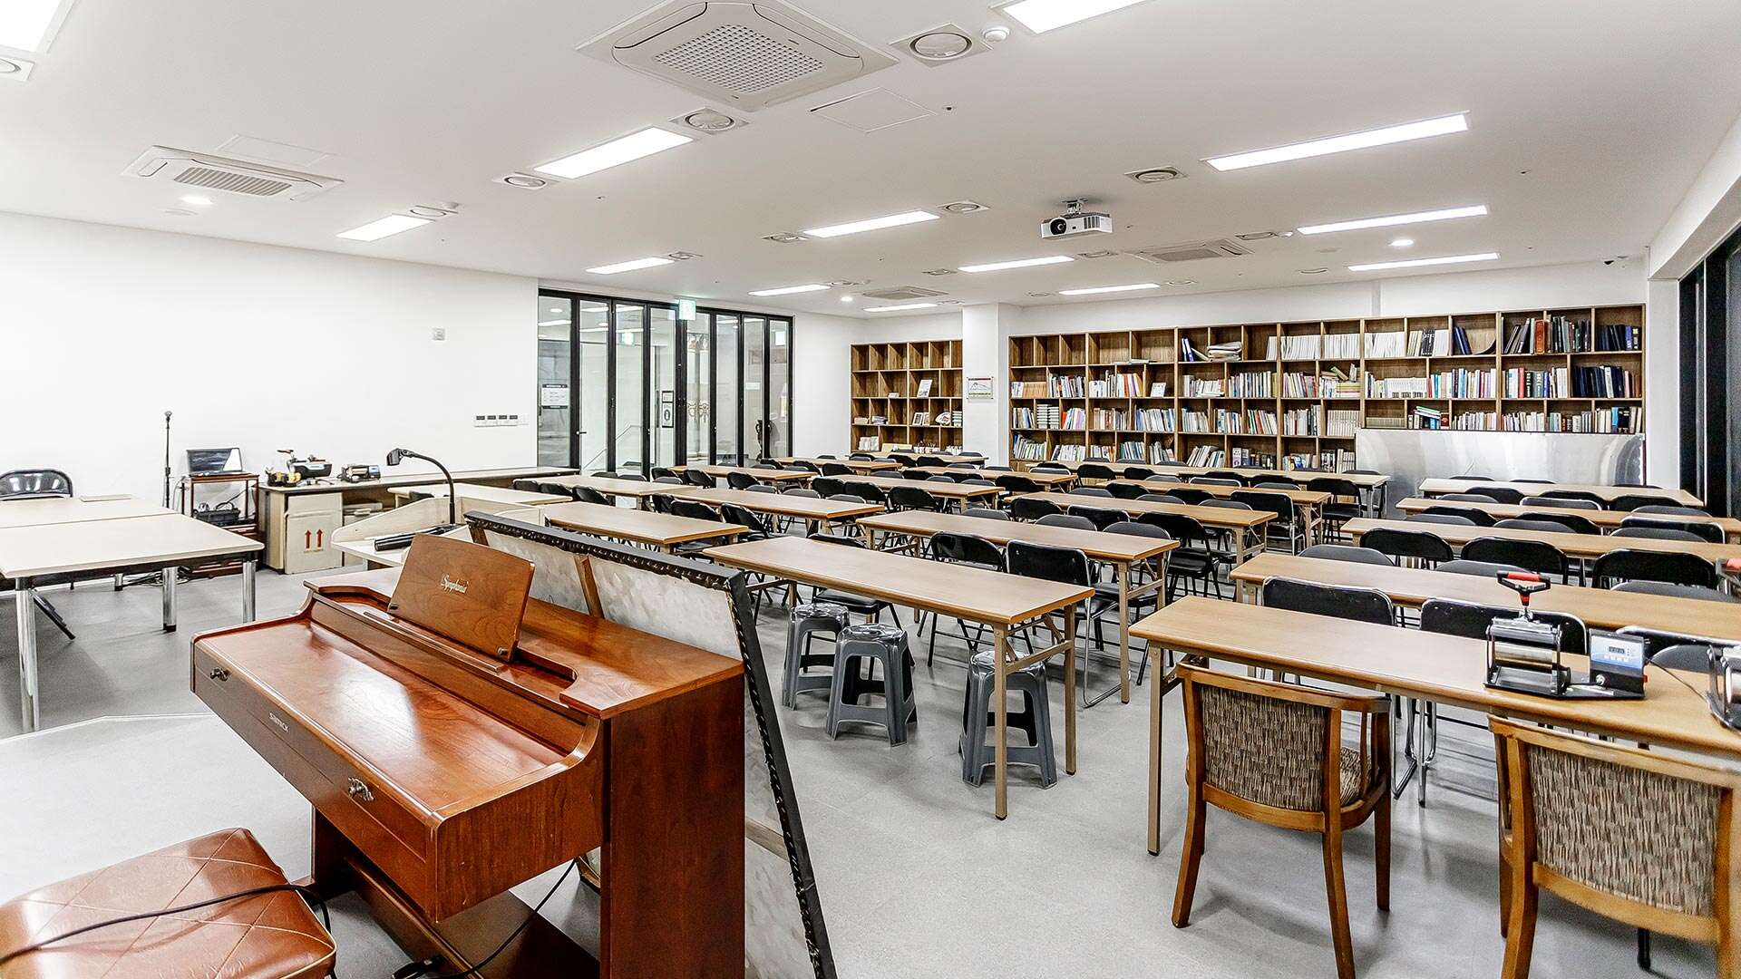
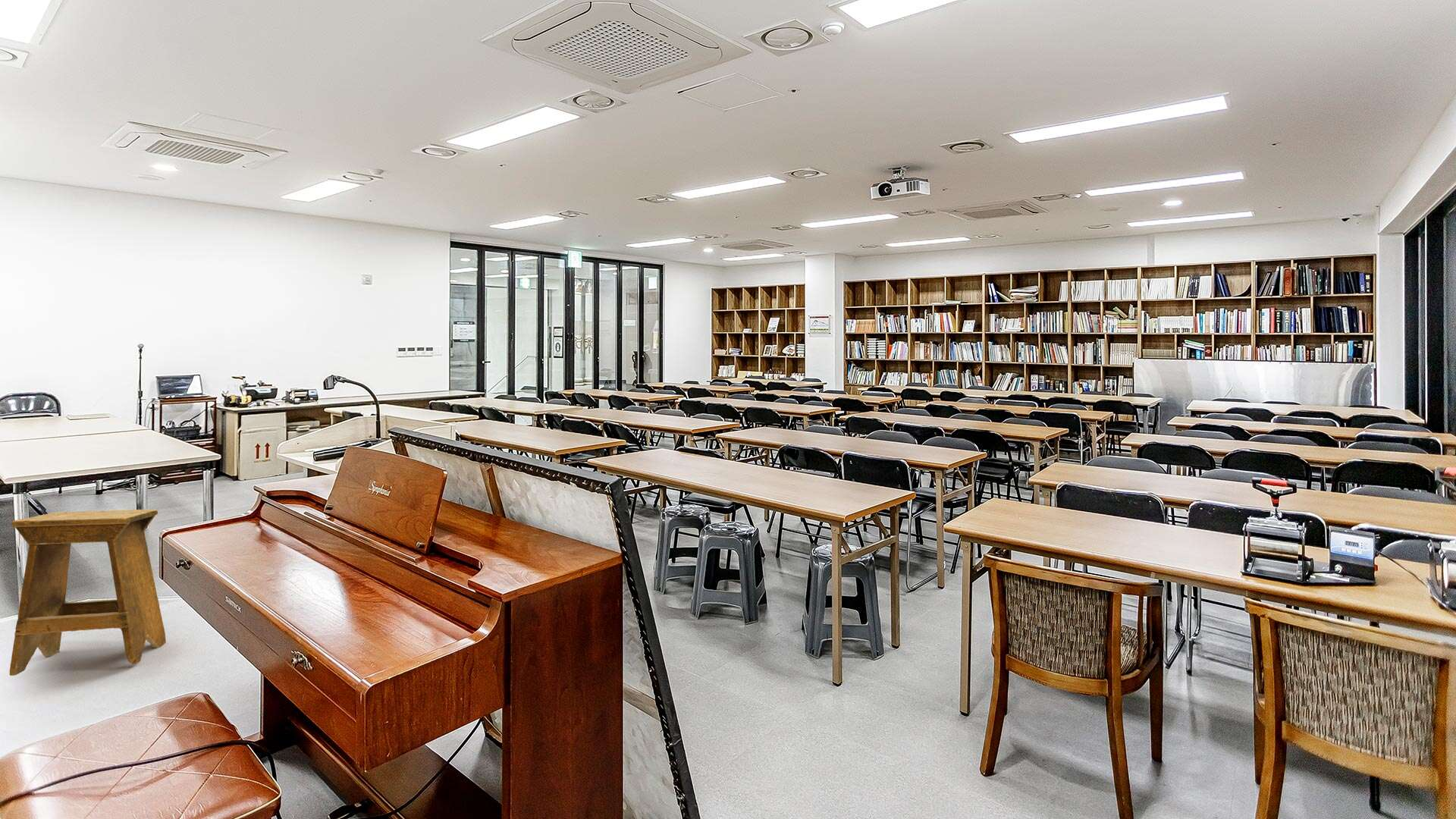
+ stool (93, 601)
